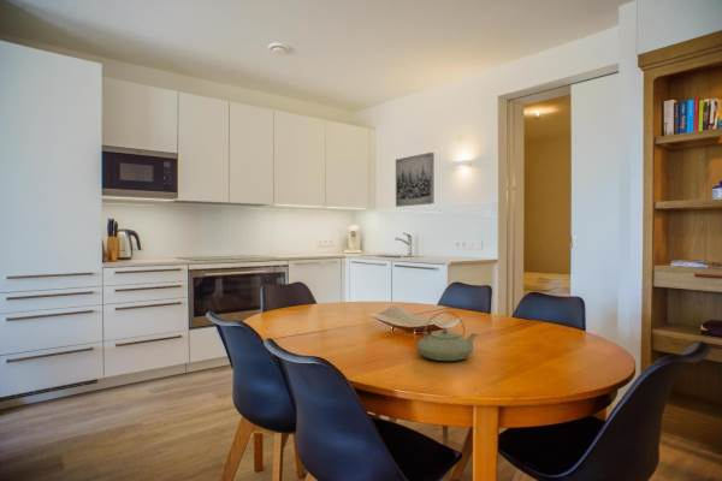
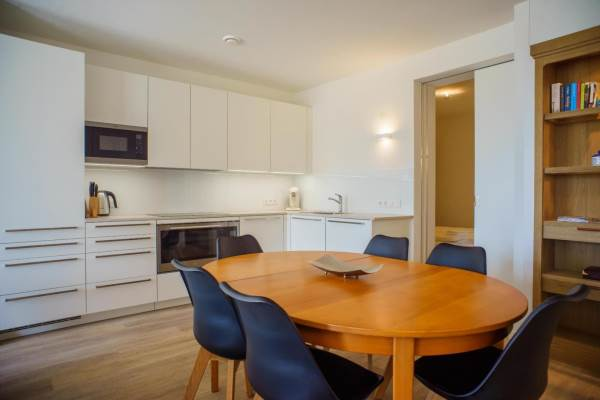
- teapot (448, 333)
- wall art (414, 180)
